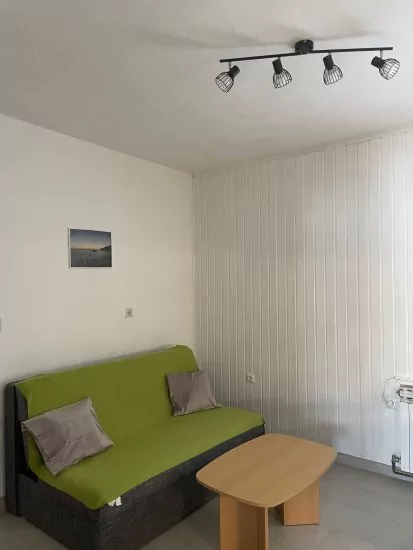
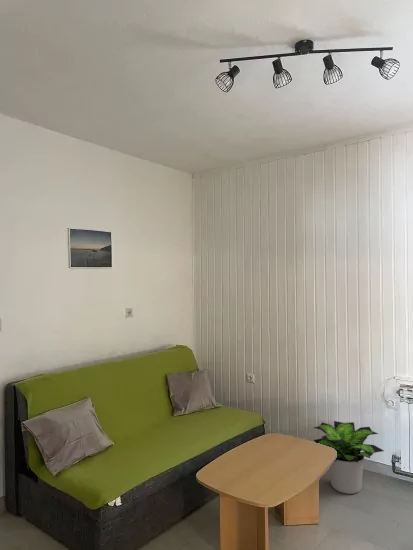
+ potted plant (350, 459)
